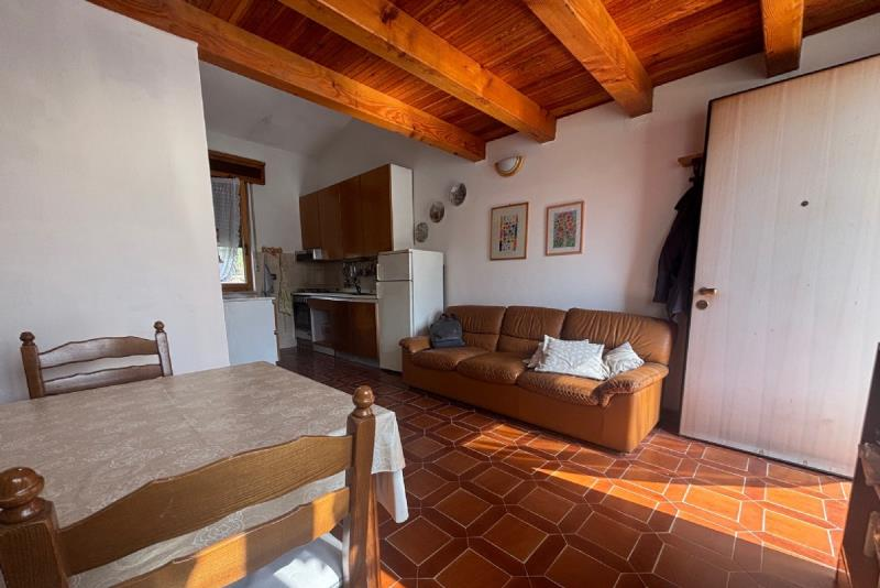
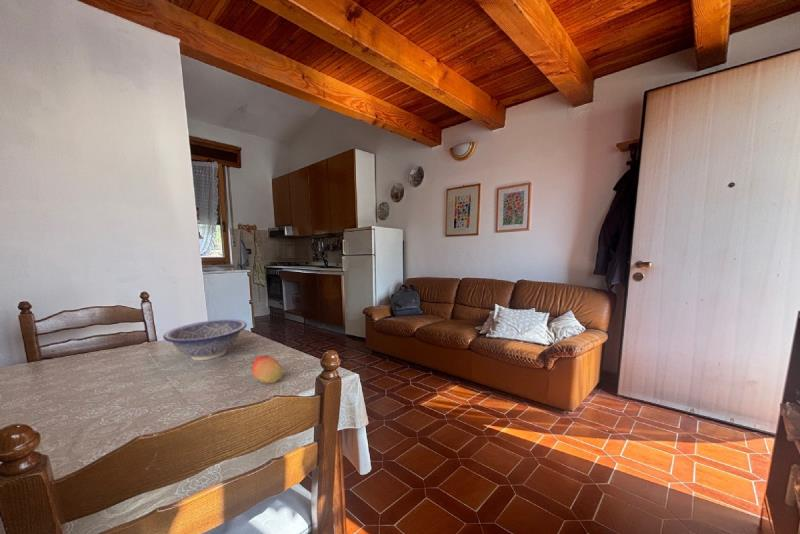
+ decorative bowl (208, 341)
+ fruit (266, 368)
